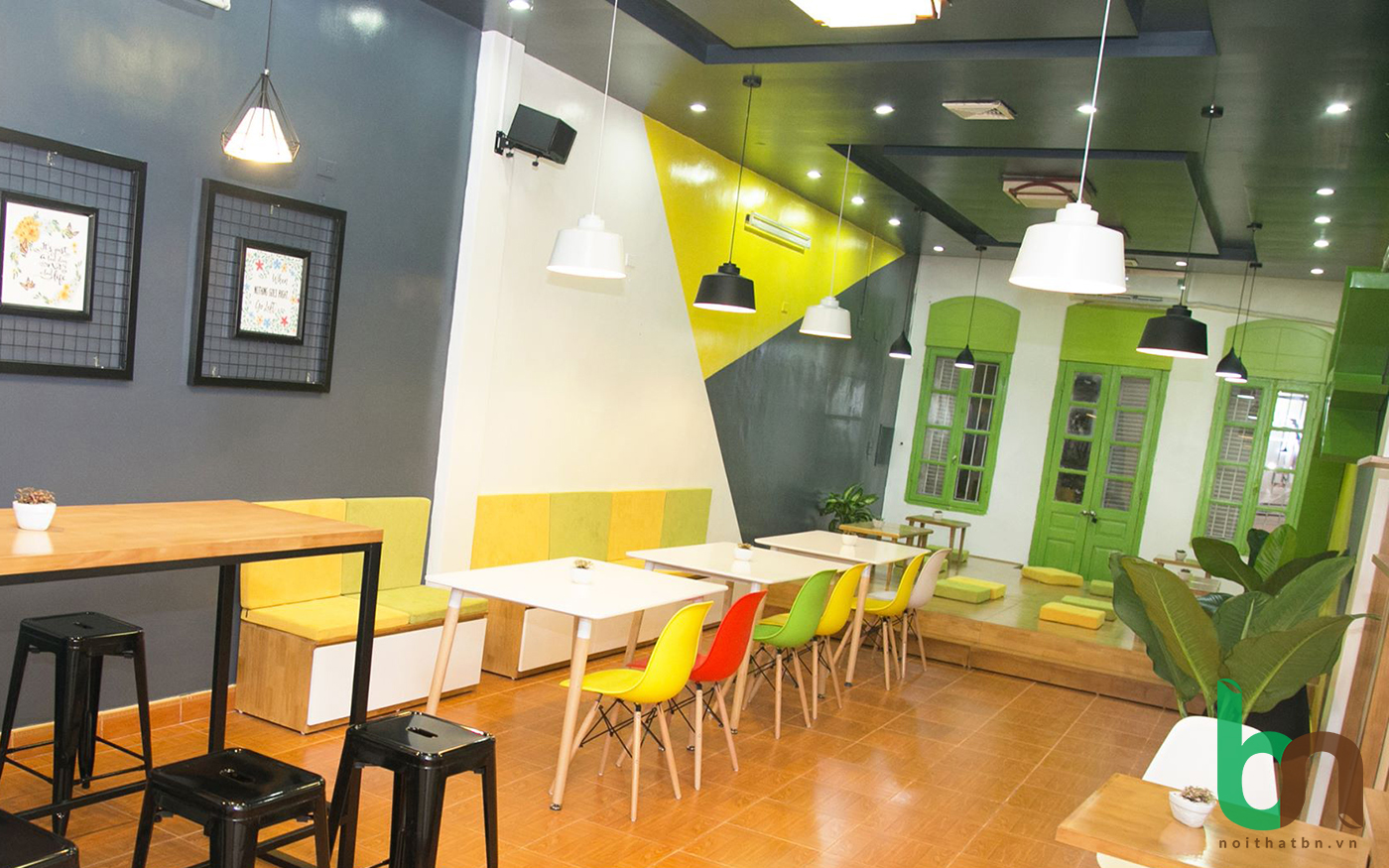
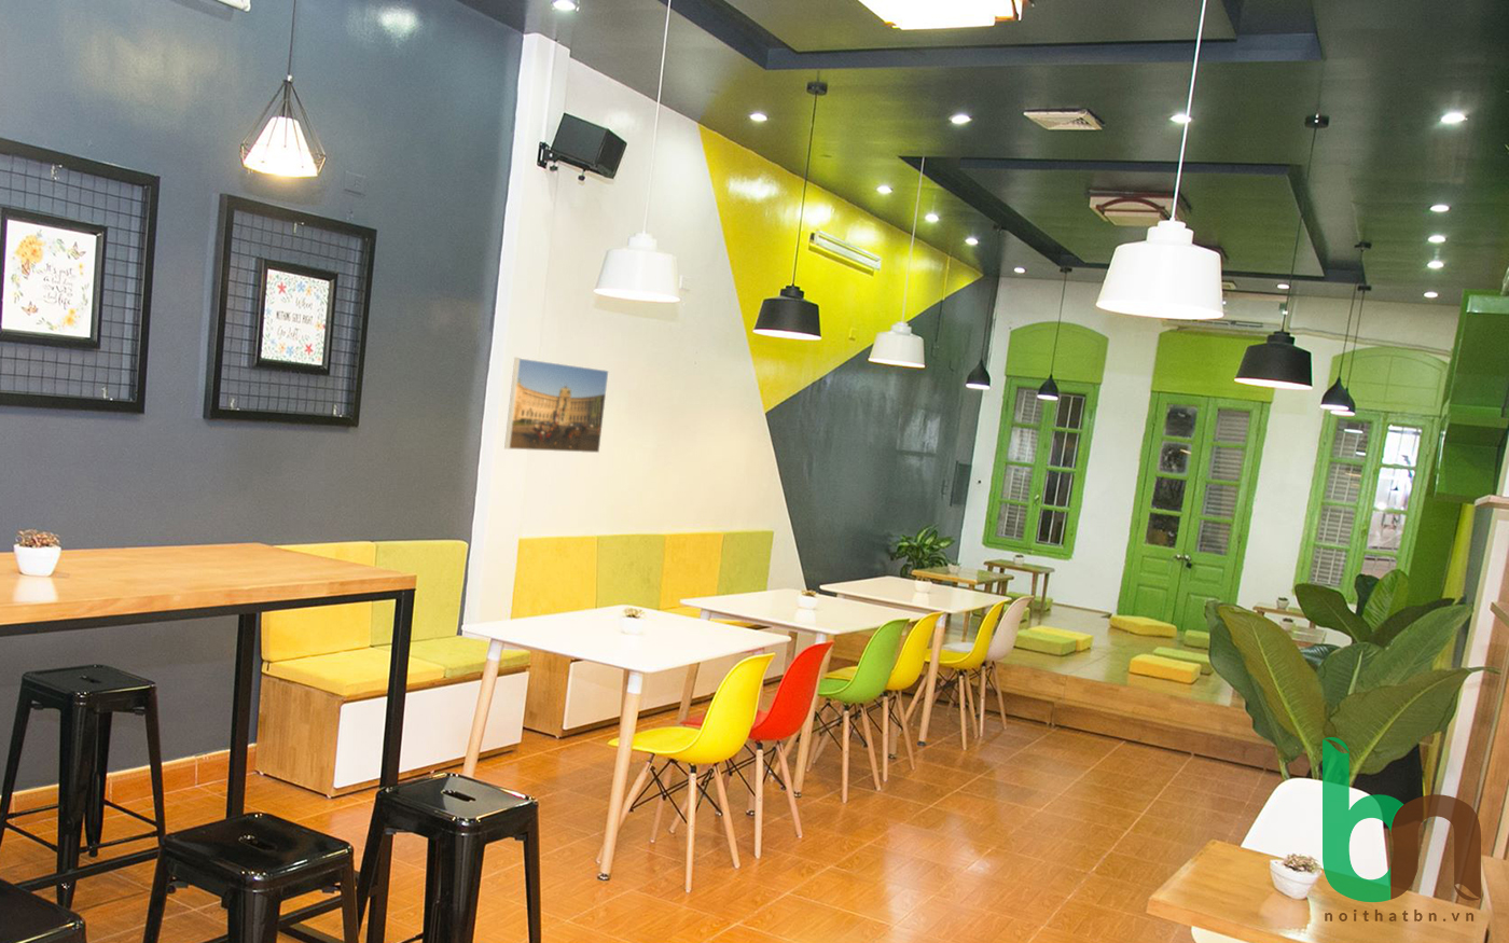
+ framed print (558, 407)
